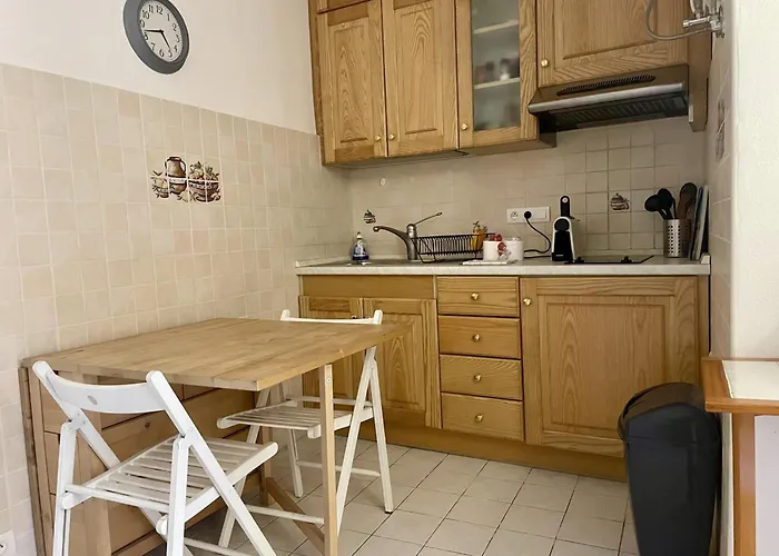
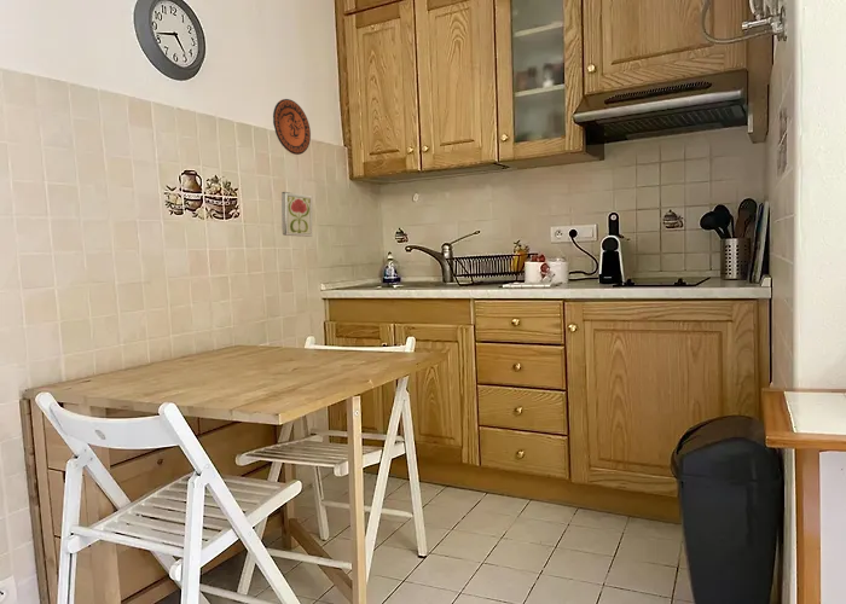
+ decorative plate (291, 127)
+ decorative tile (297, 214)
